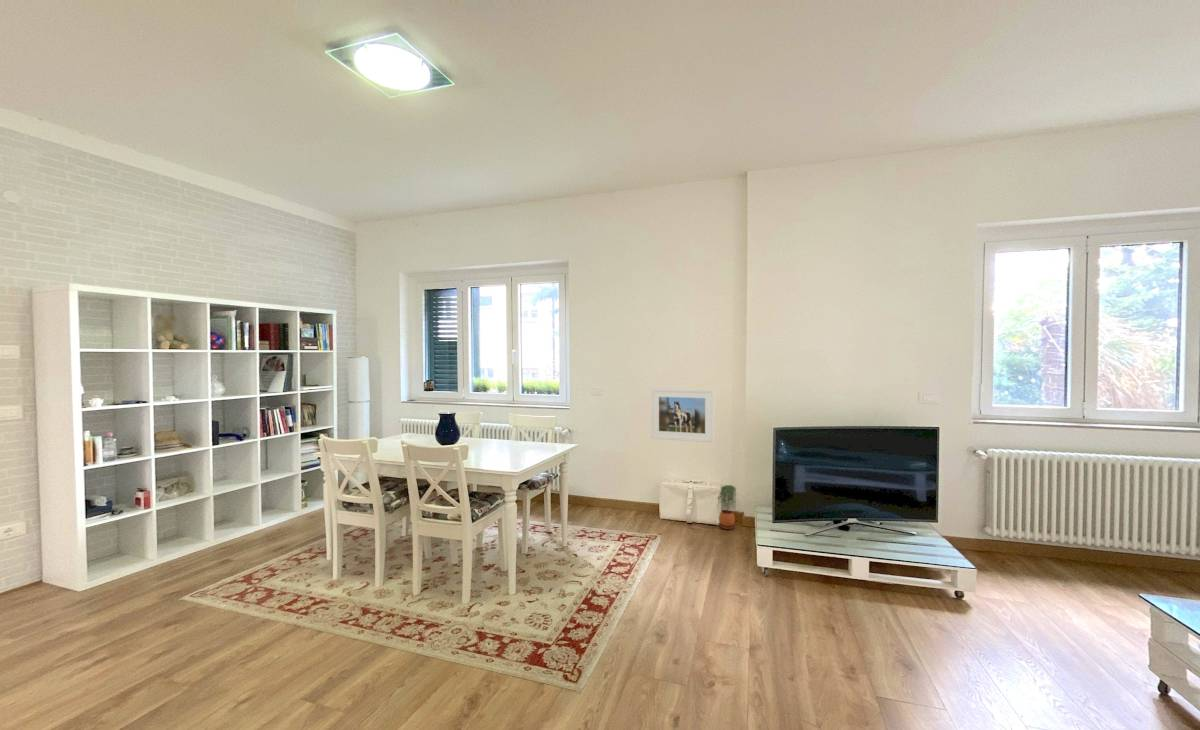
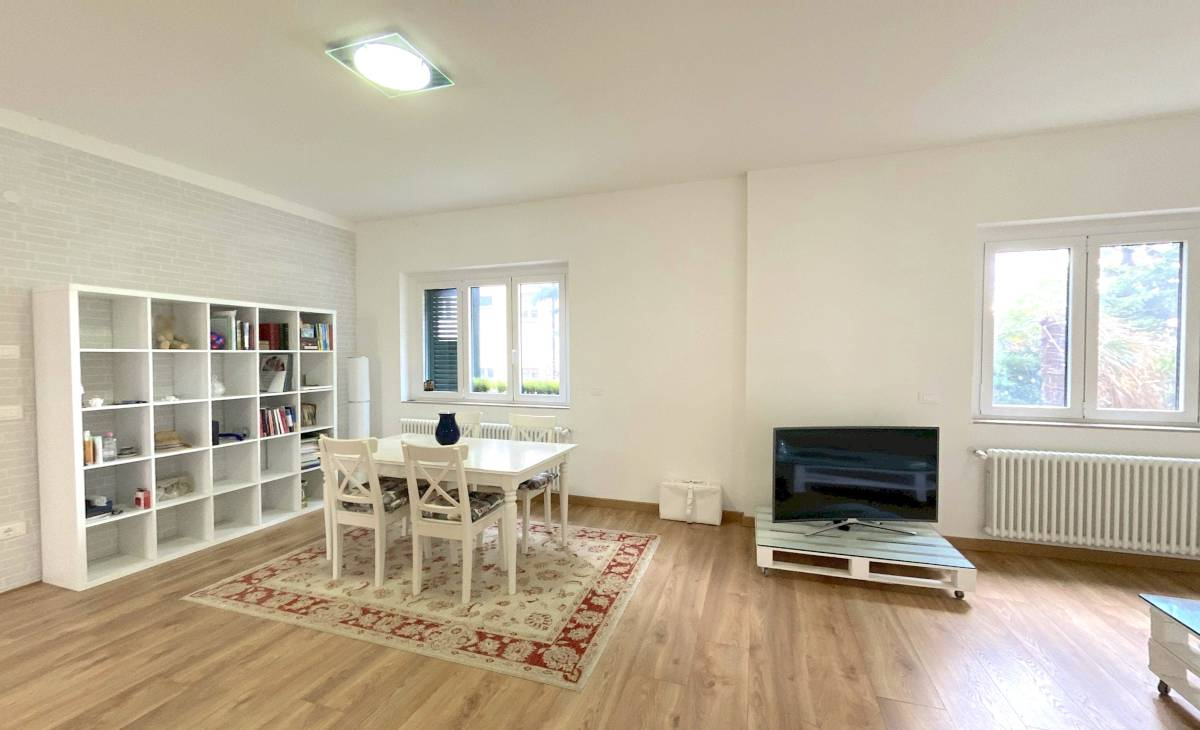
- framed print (681, 414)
- potted plant (726, 505)
